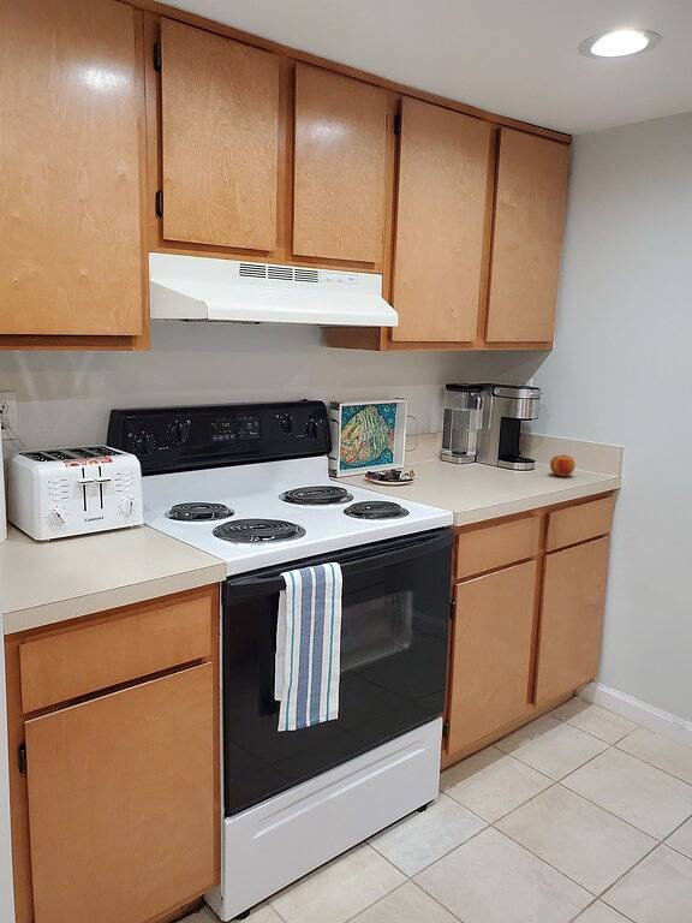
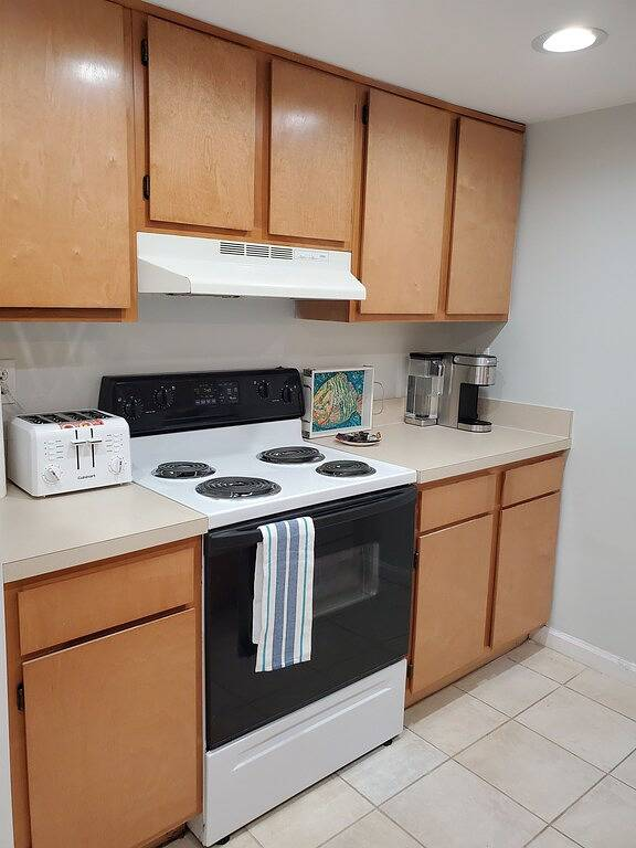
- apple (562, 465)
